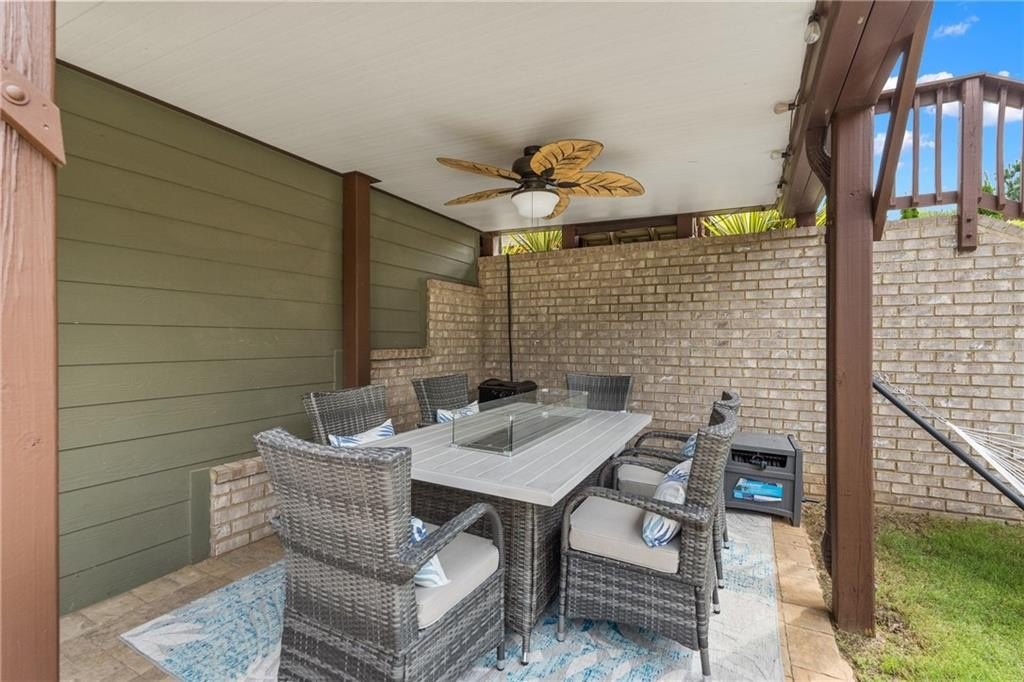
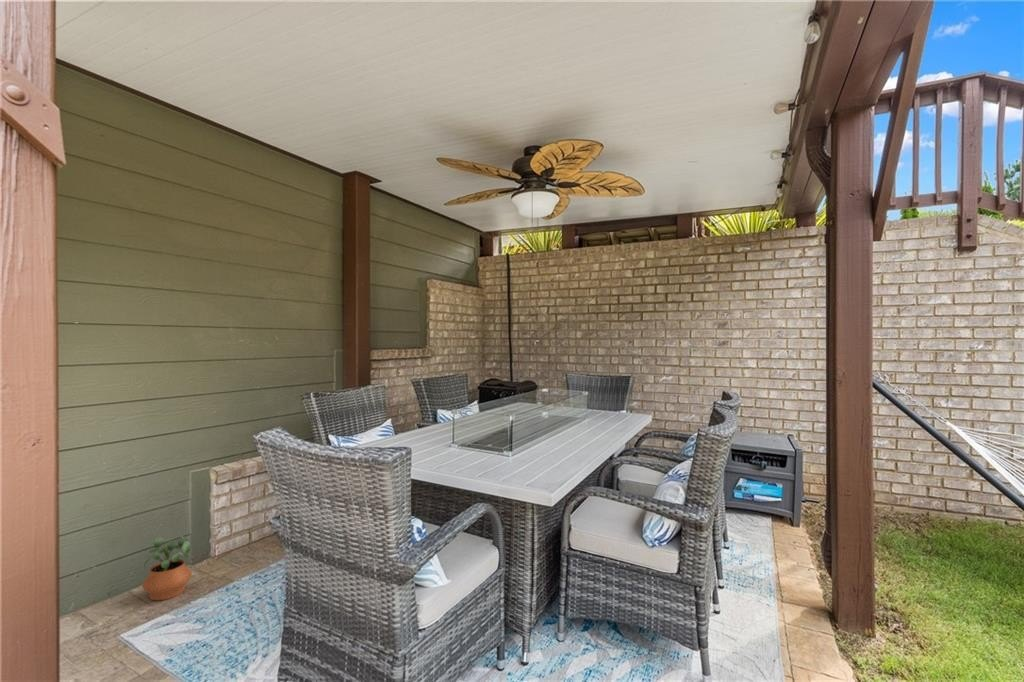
+ potted plant (164, 564)
